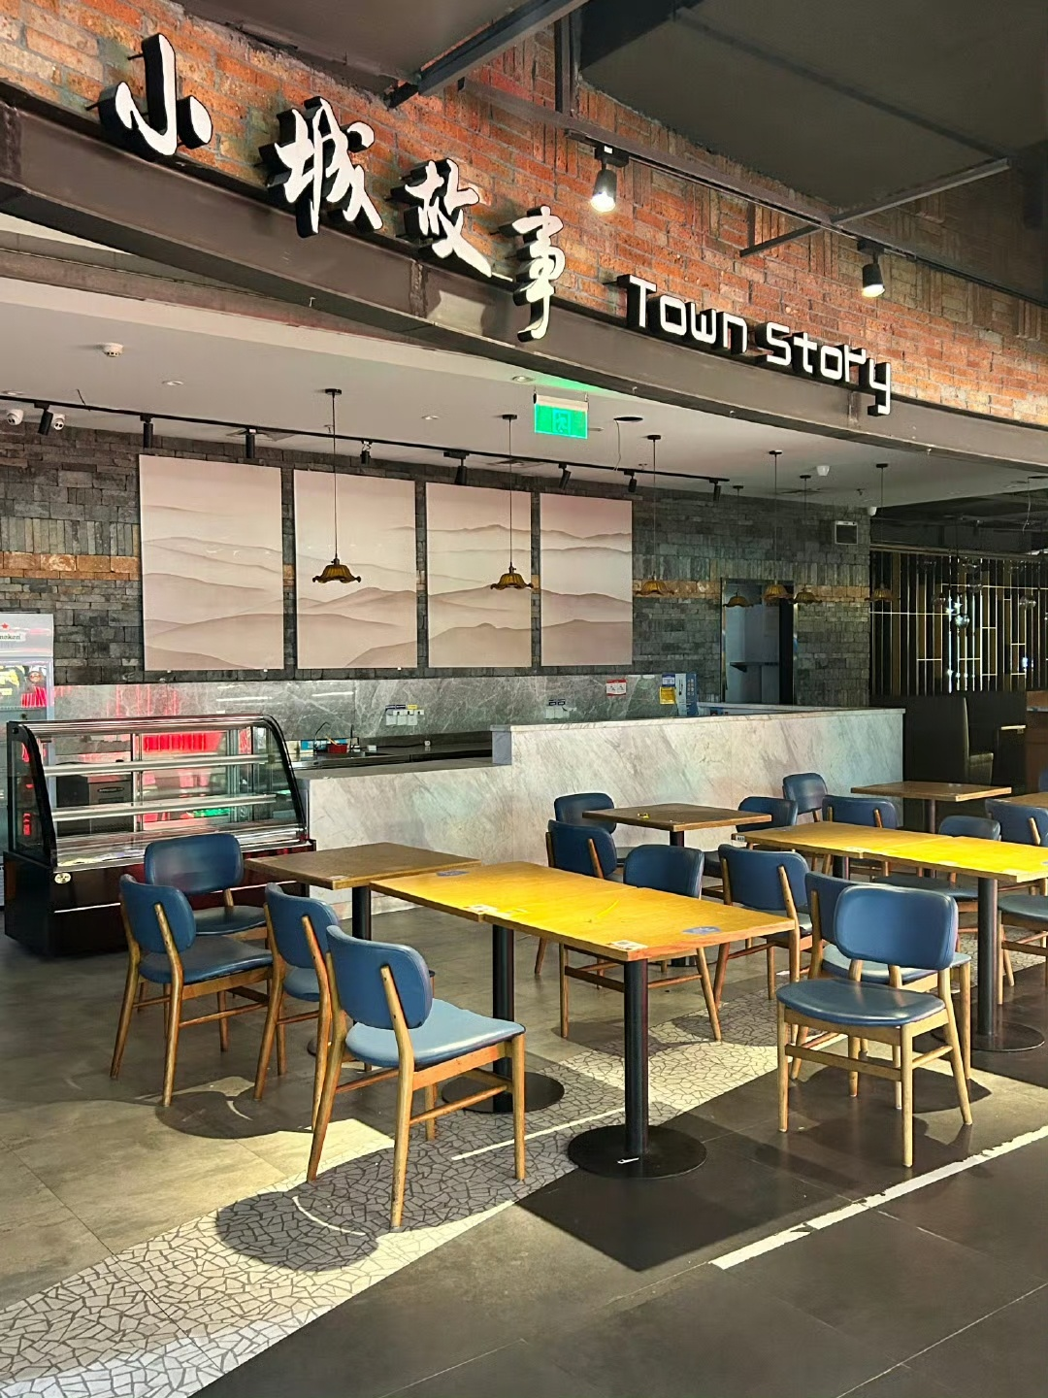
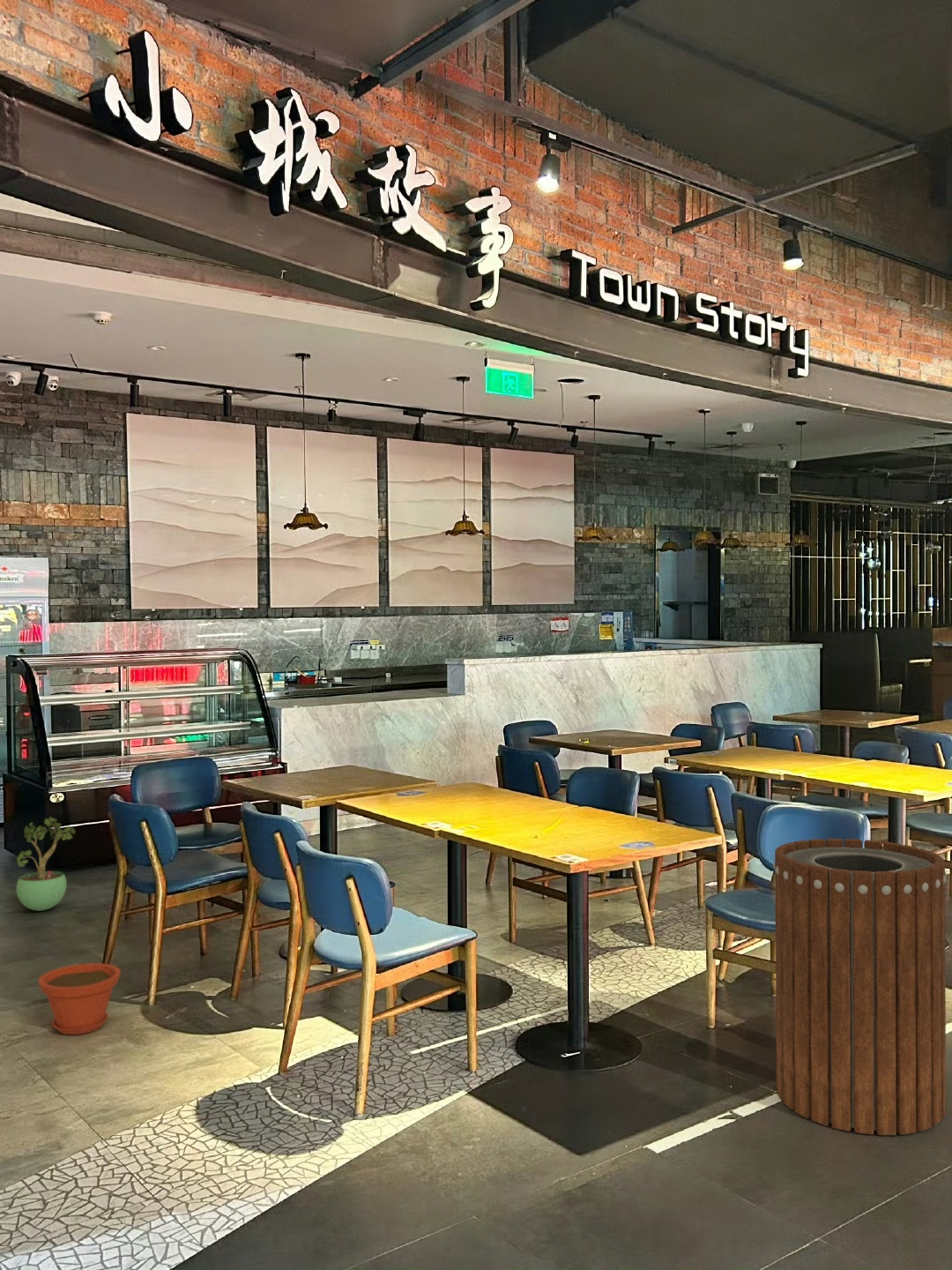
+ plant pot (80, 1001)
+ trash can (858, 975)
+ potted plant (43, 863)
